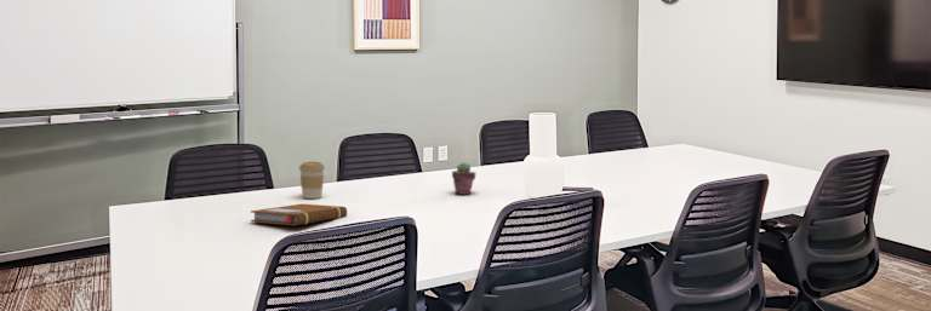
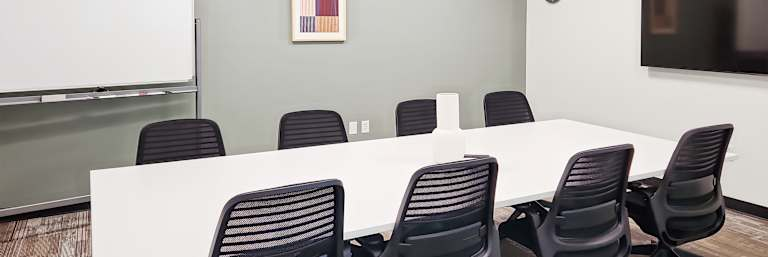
- notebook (298, 214)
- coffee cup (312, 179)
- potted succulent (463, 178)
